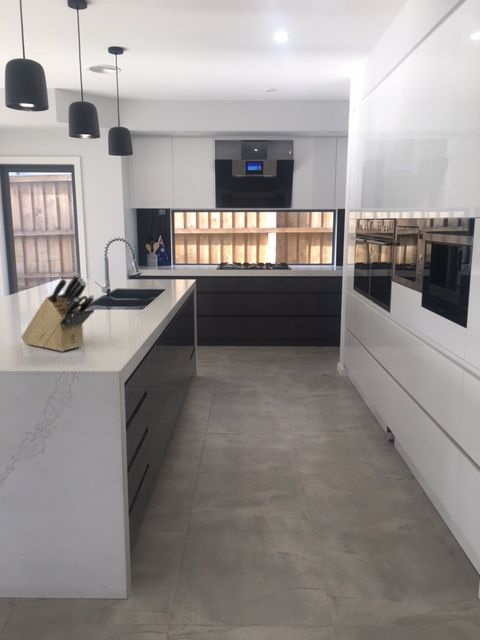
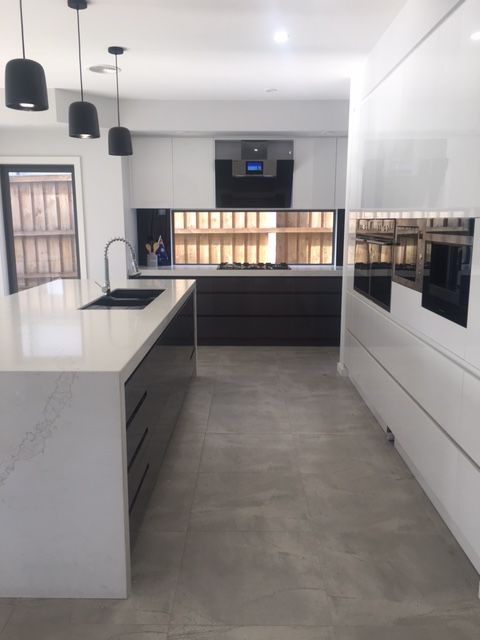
- knife block (56, 310)
